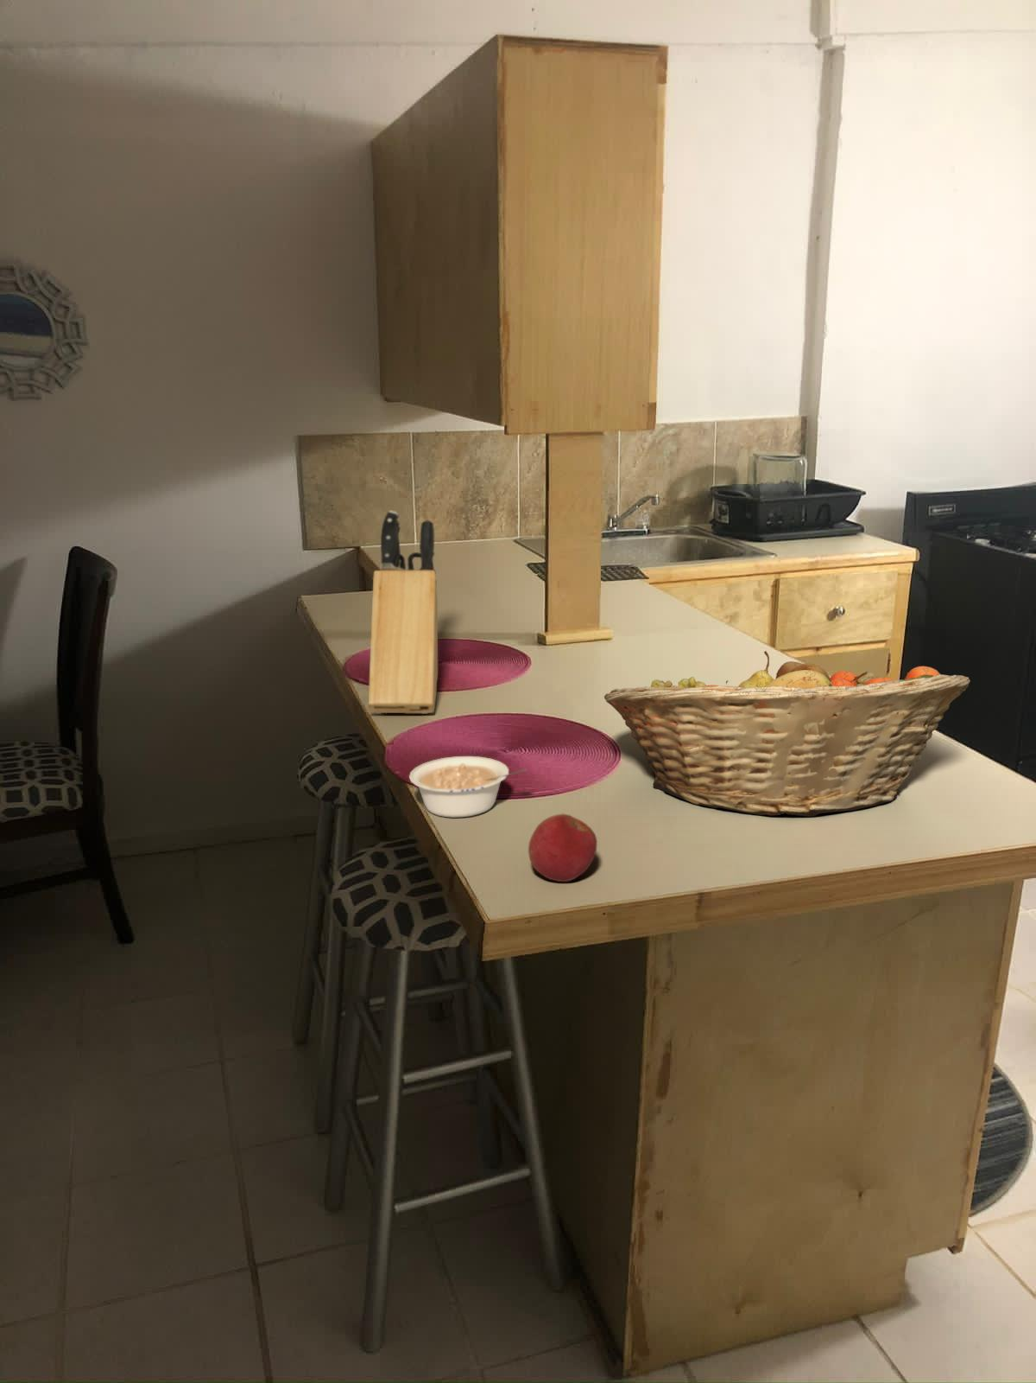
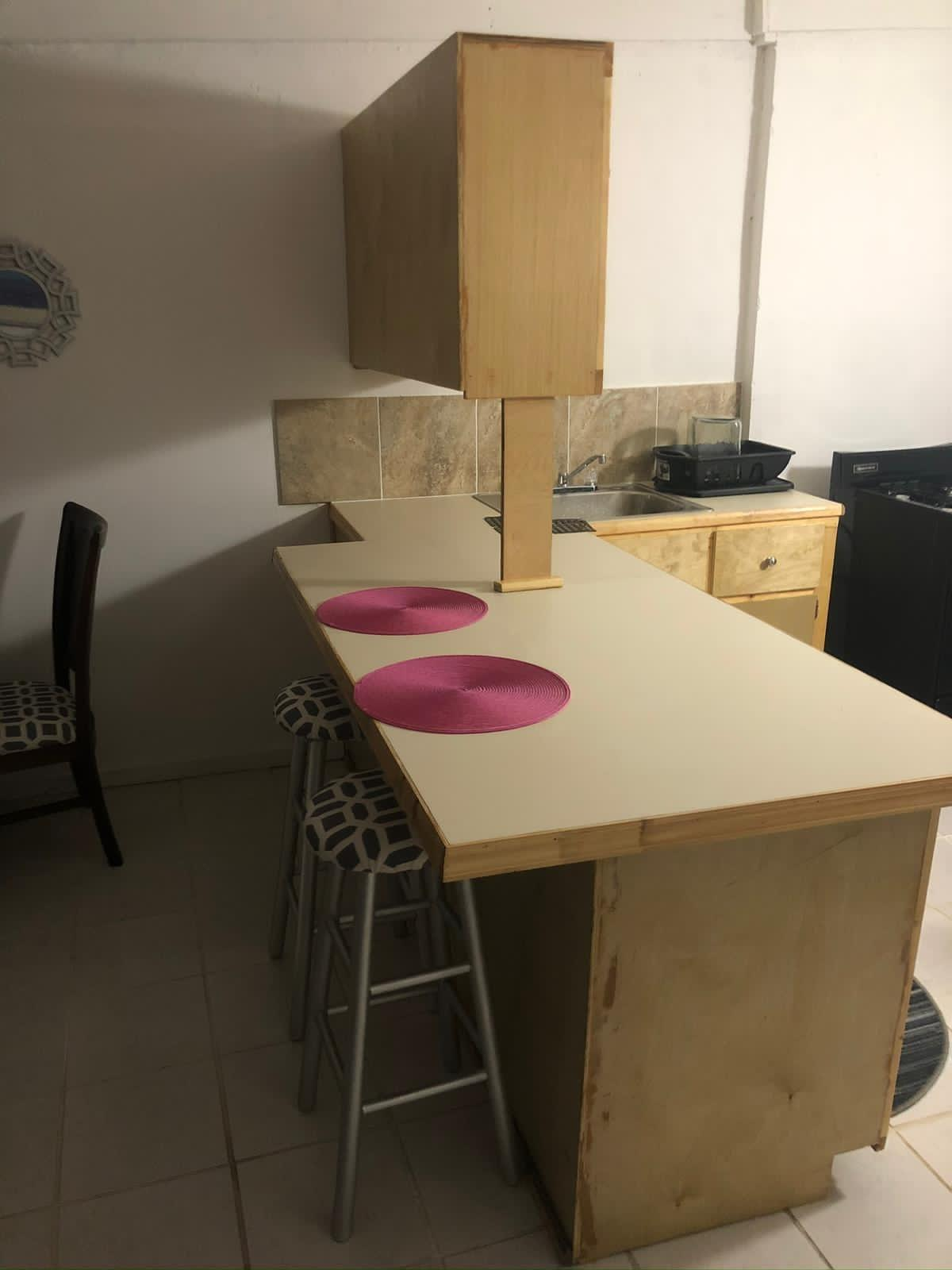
- apple (562, 847)
- knife block (404, 605)
- legume (462, 785)
- fruit basket (780, 717)
